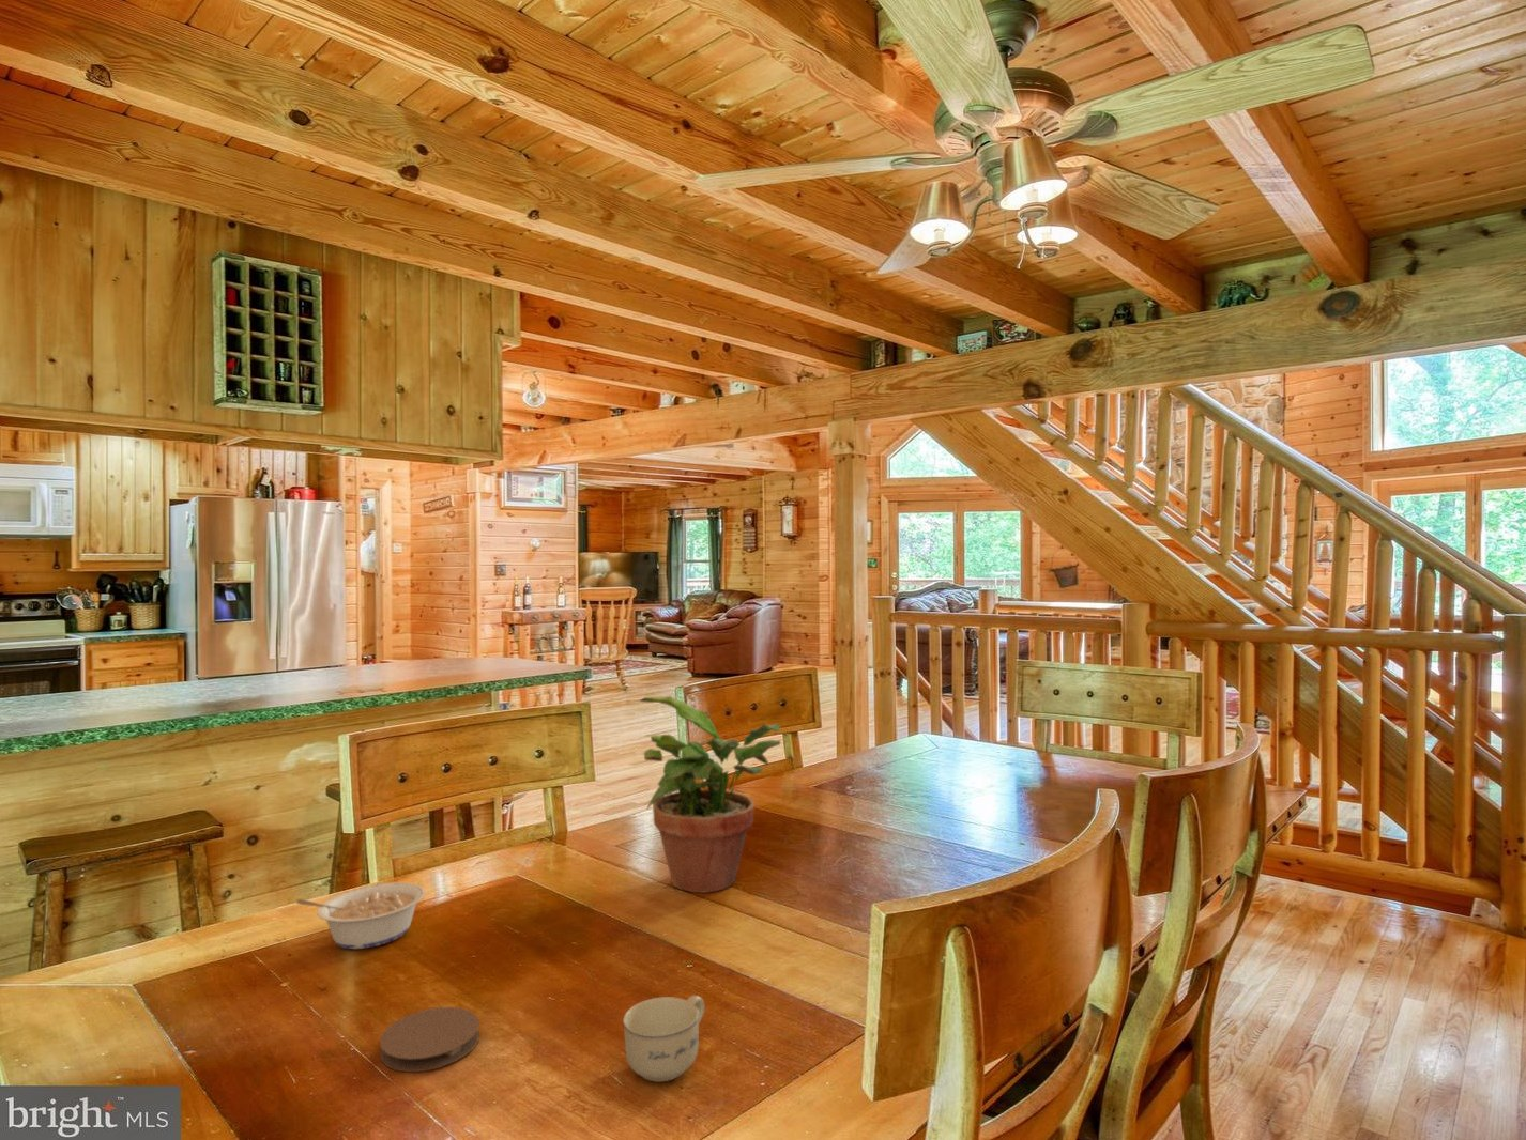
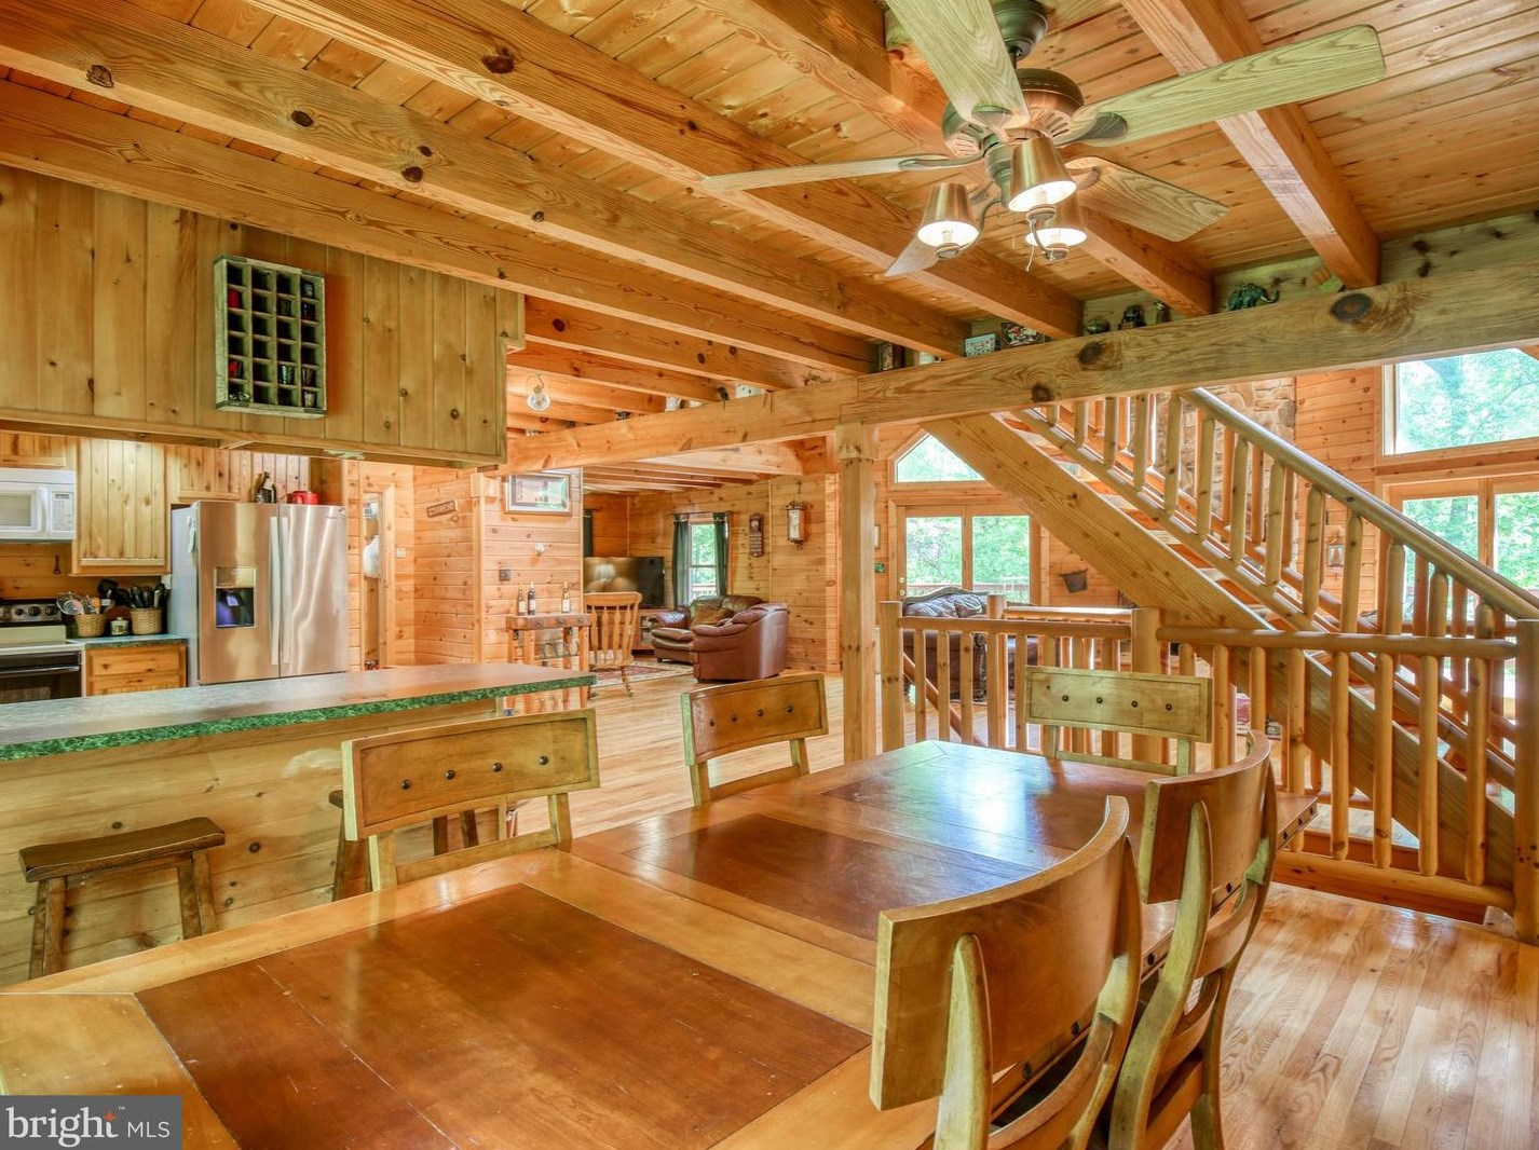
- cup (670, 1036)
- coaster (430, 1037)
- legume (368, 915)
- potted plant (722, 789)
